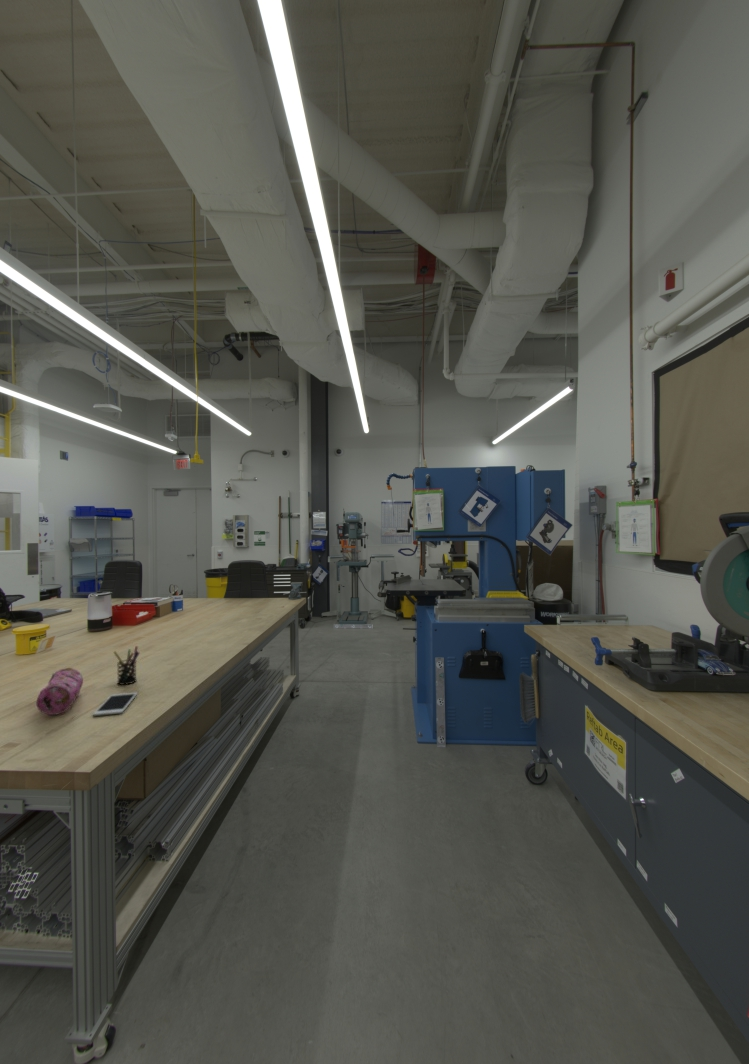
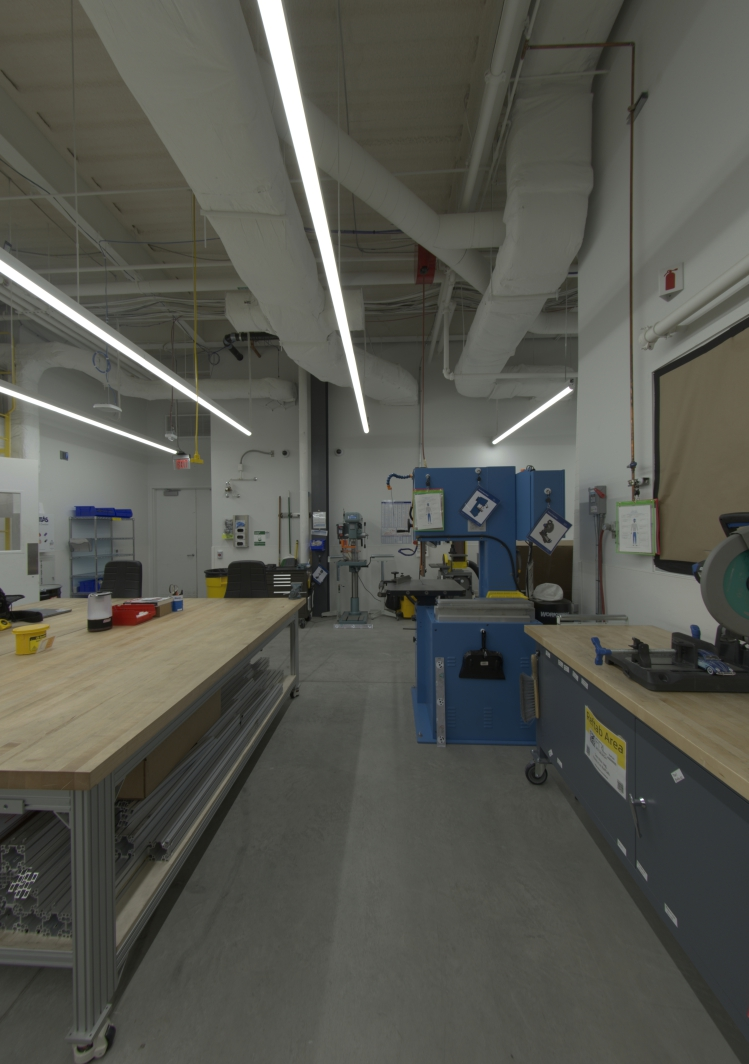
- pen holder (128, 663)
- cell phone (116, 703)
- pencil case (61, 690)
